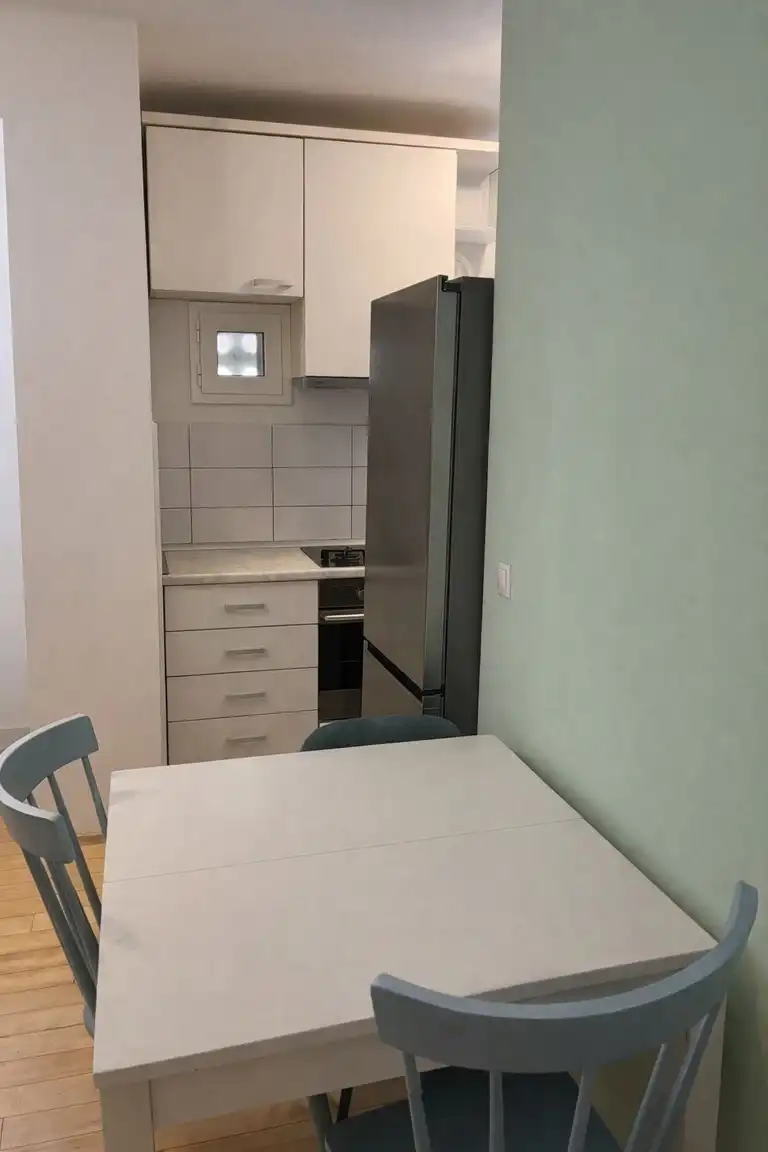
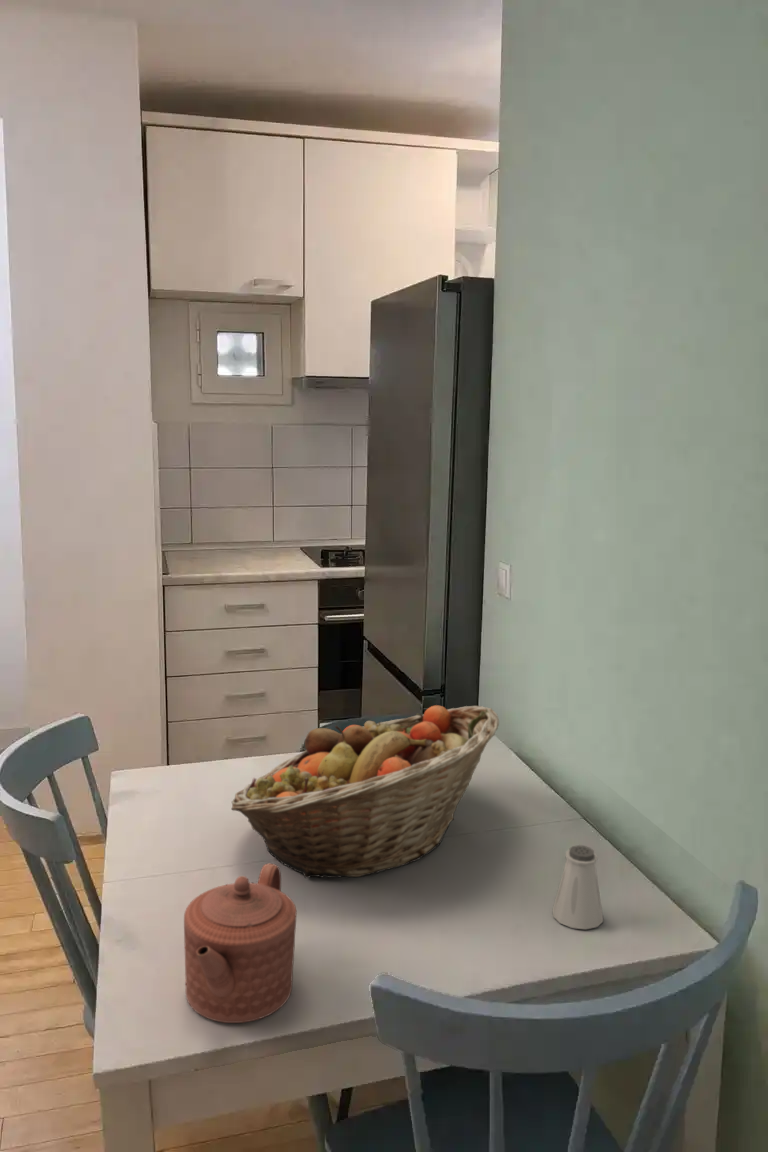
+ saltshaker (579, 883)
+ fruit basket (371, 776)
+ teapot (240, 934)
